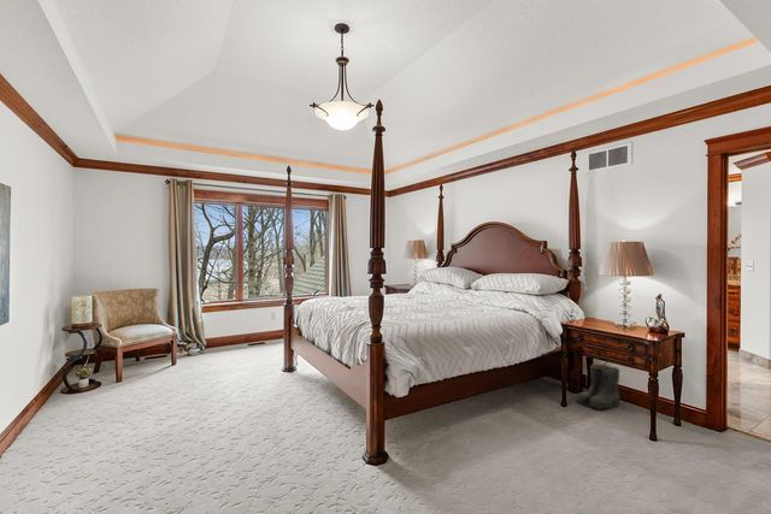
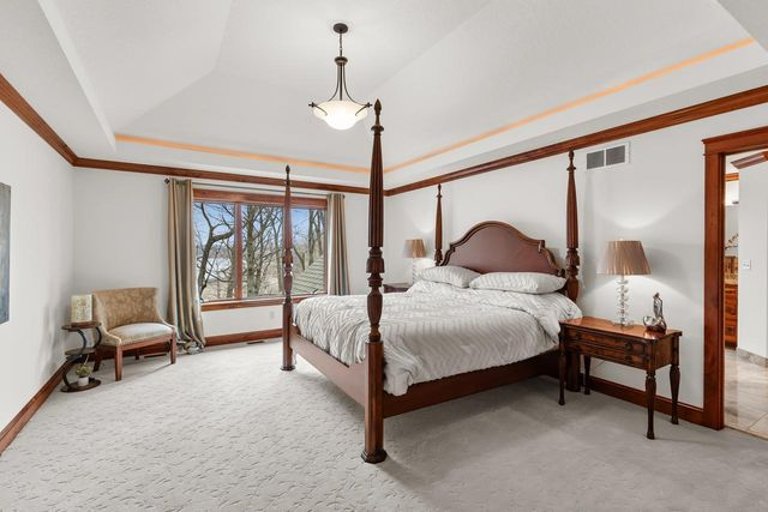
- boots (598, 385)
